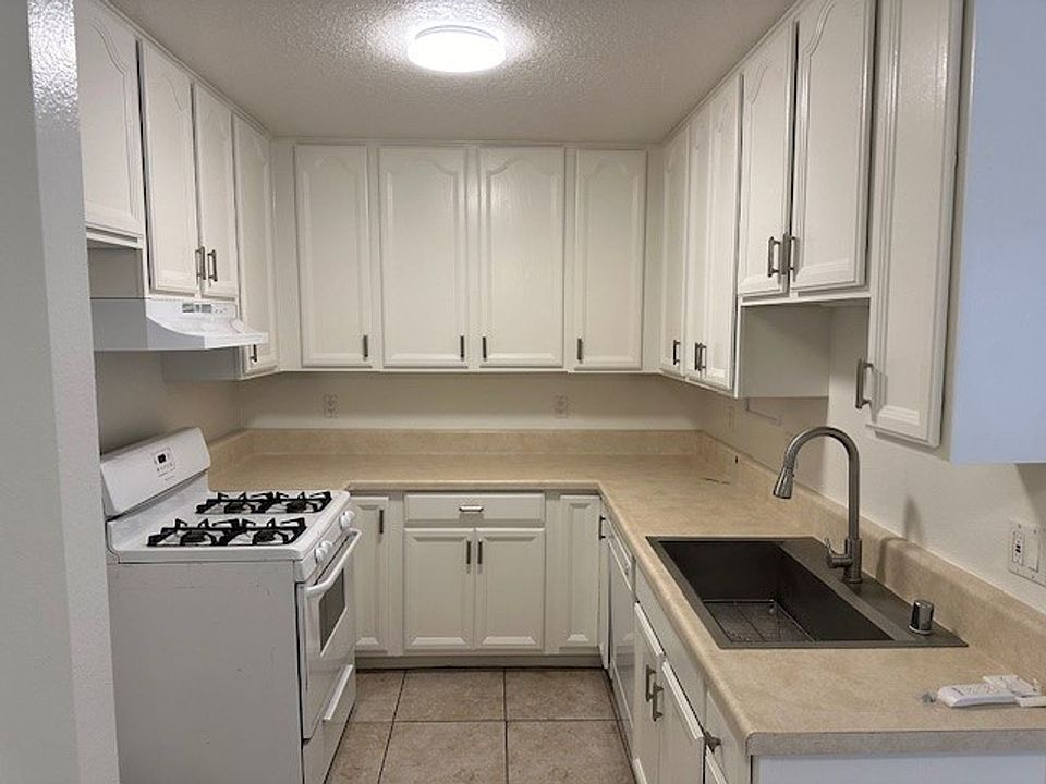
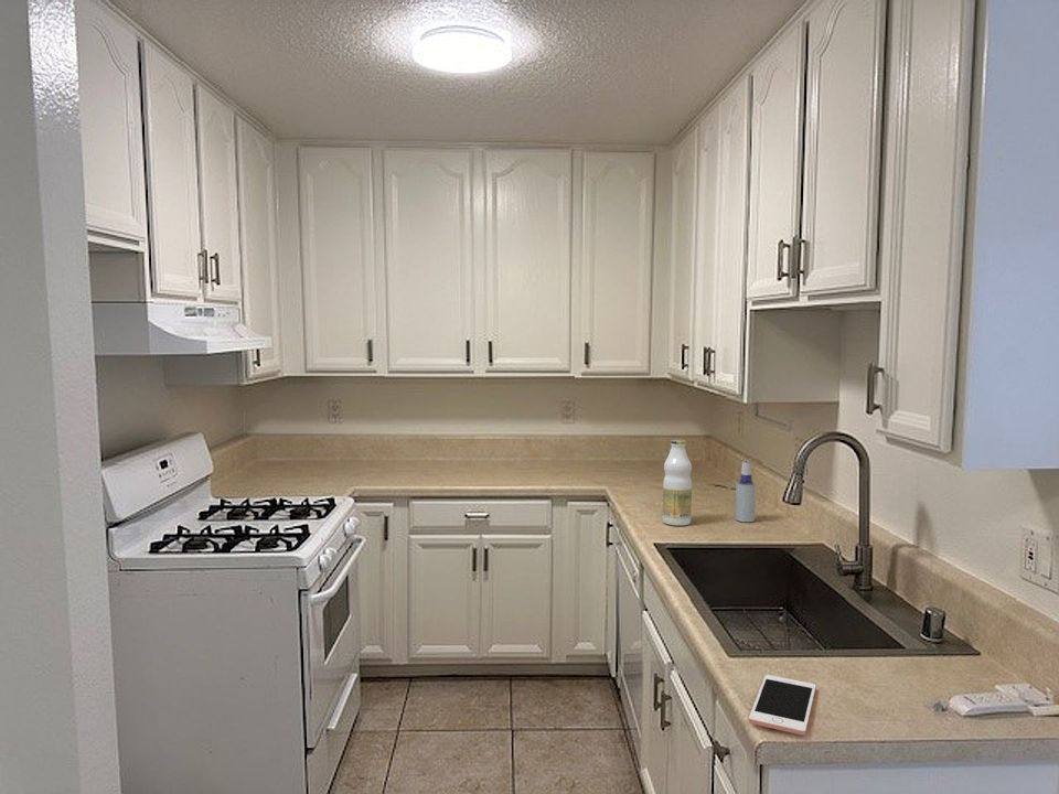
+ bottle (677, 481)
+ cell phone (783, 702)
+ spray bottle (746, 491)
